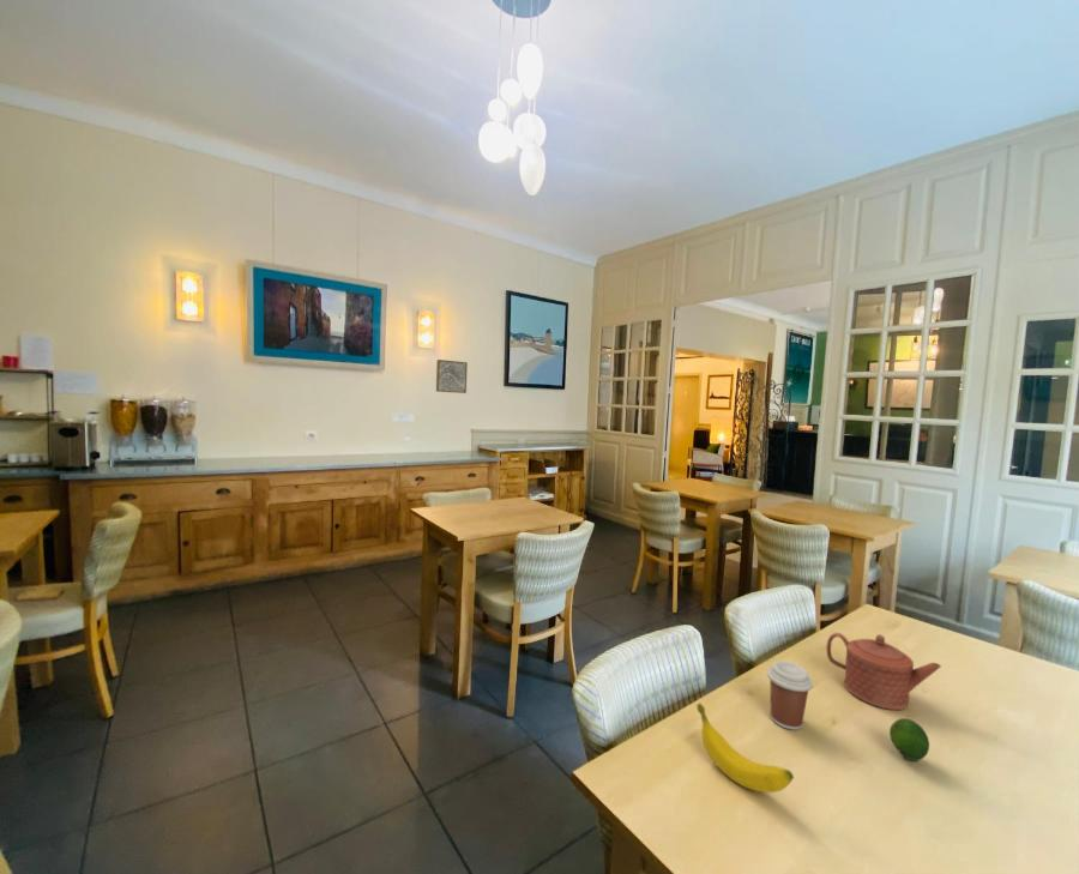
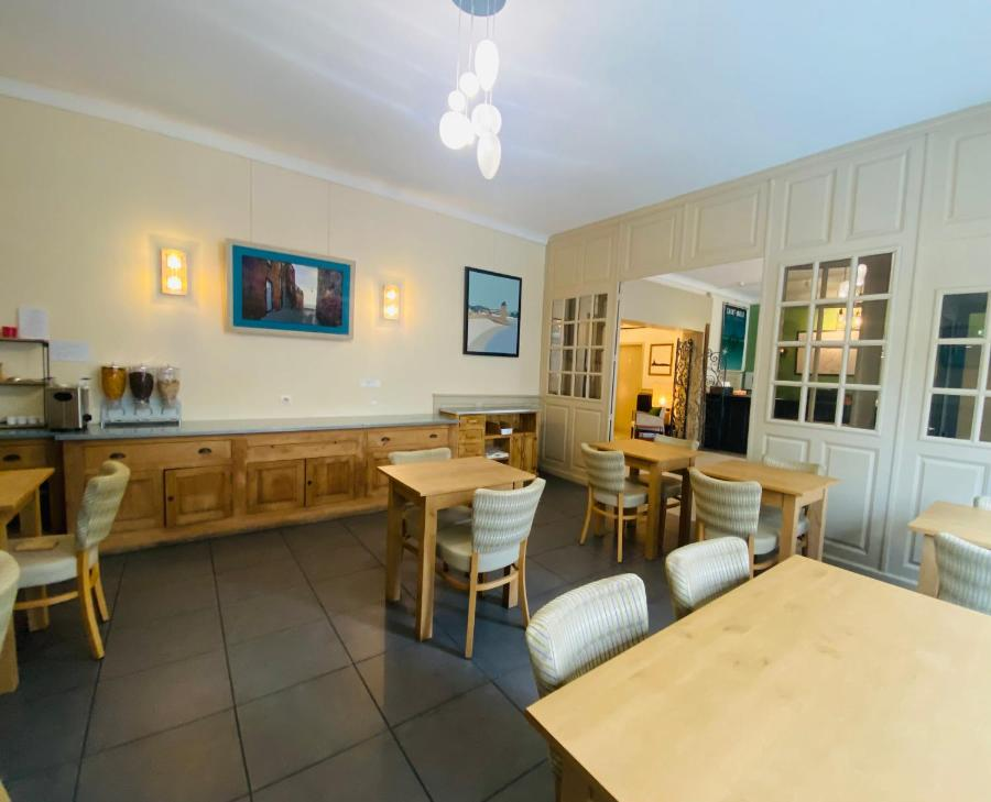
- fruit (909, 740)
- coffee cup (788, 694)
- wall art (451, 376)
- teapot (878, 664)
- banana (739, 753)
